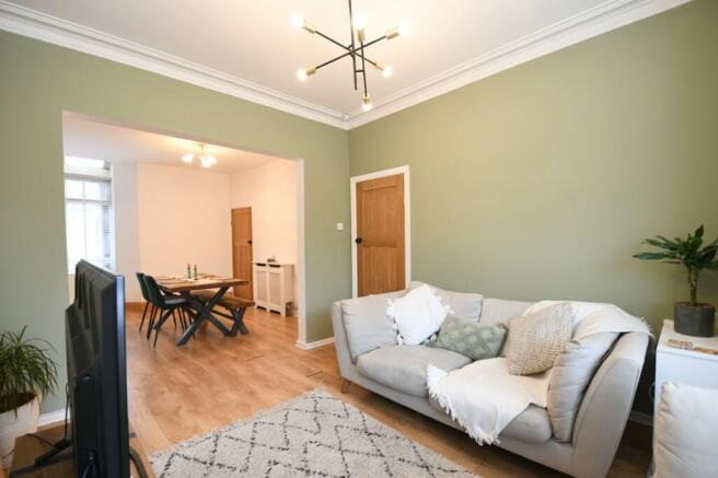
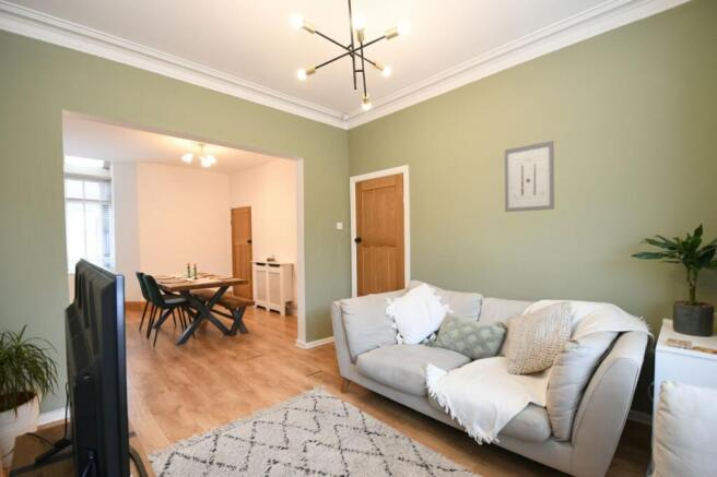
+ wall art (528, 178)
